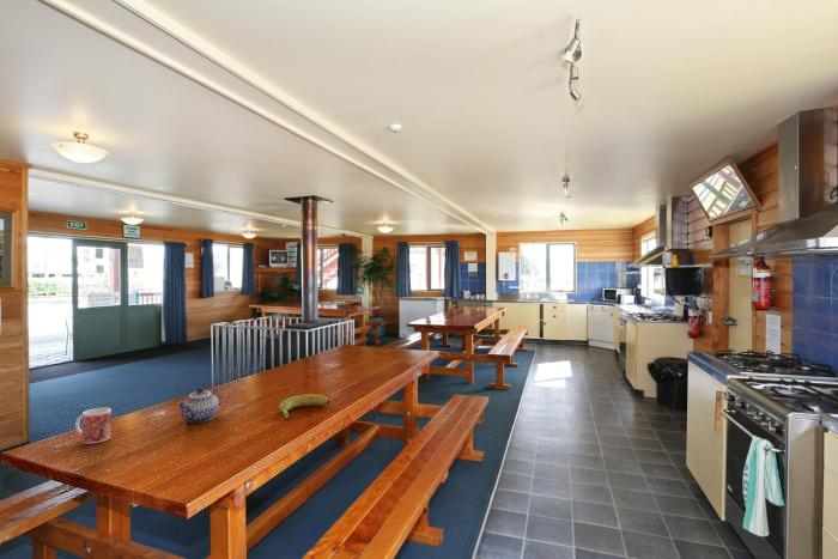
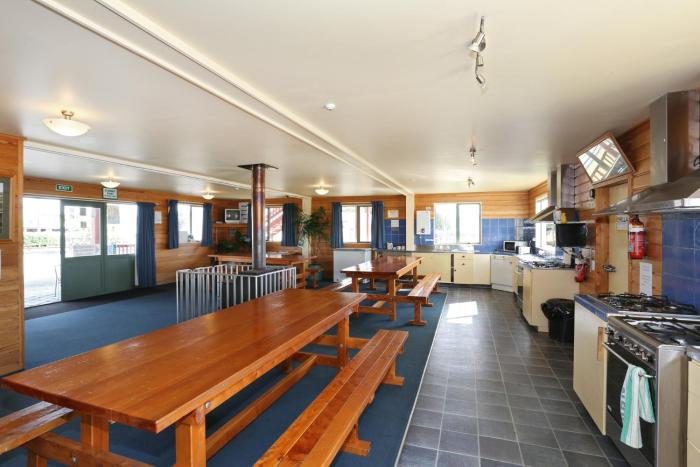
- teapot (200, 403)
- banana (300, 405)
- mug (92, 424)
